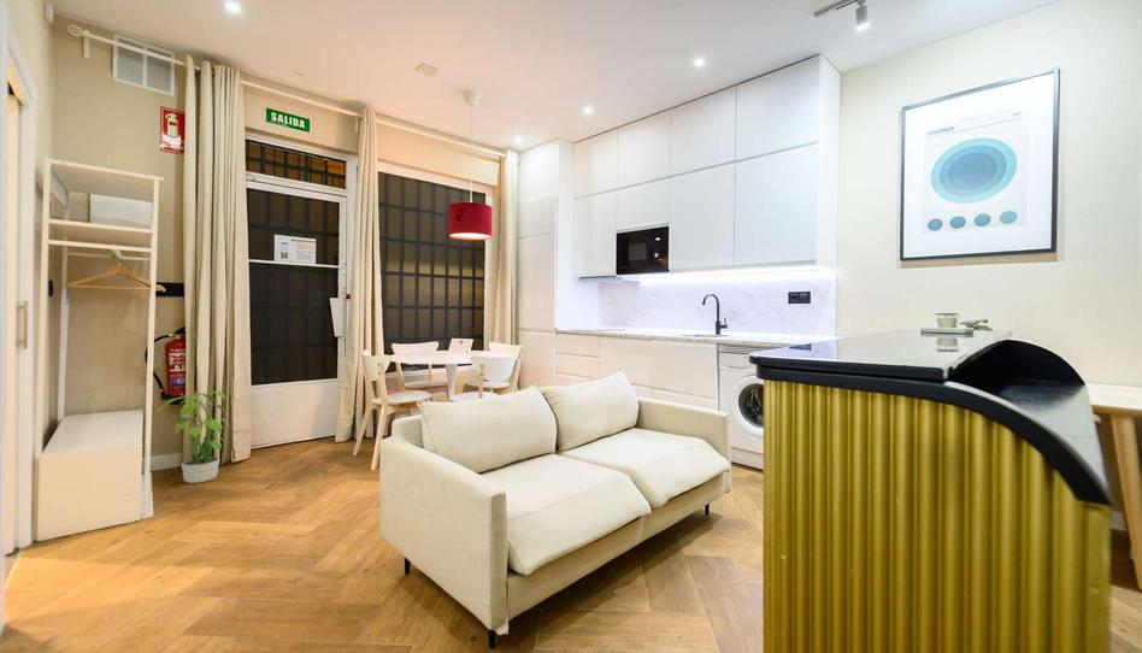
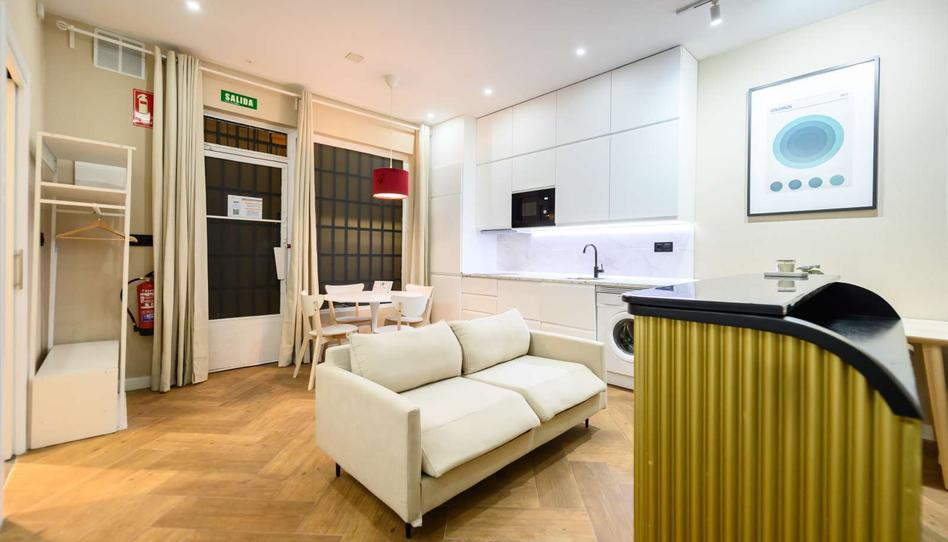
- potted plant (194, 436)
